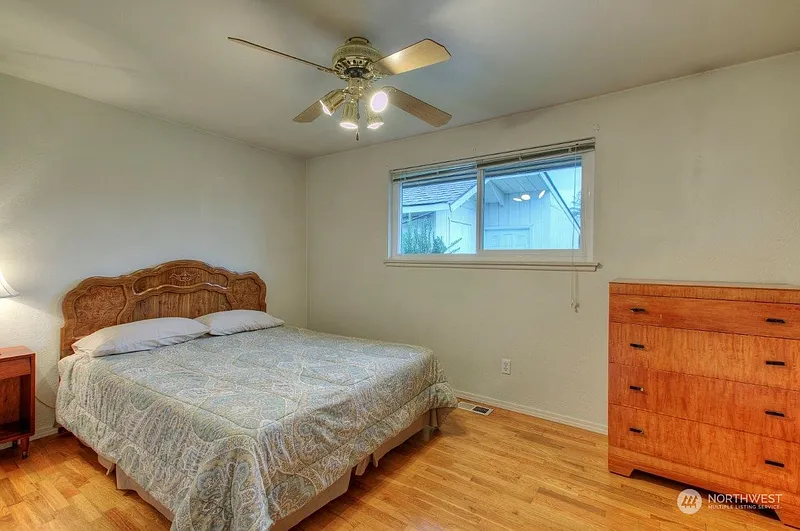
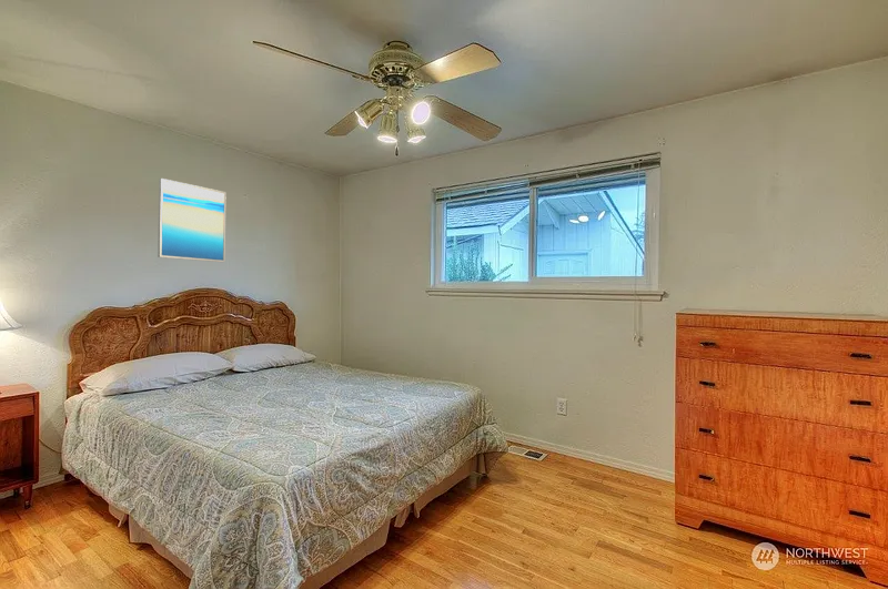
+ wall art (193, 222)
